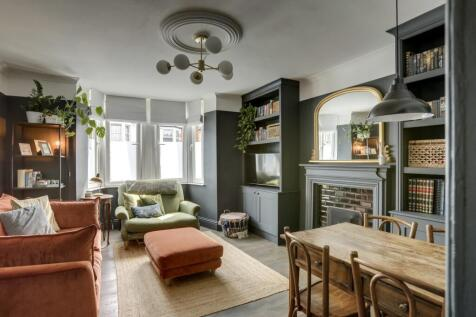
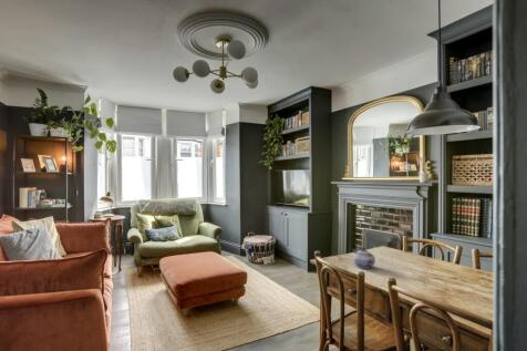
+ teapot (363, 257)
